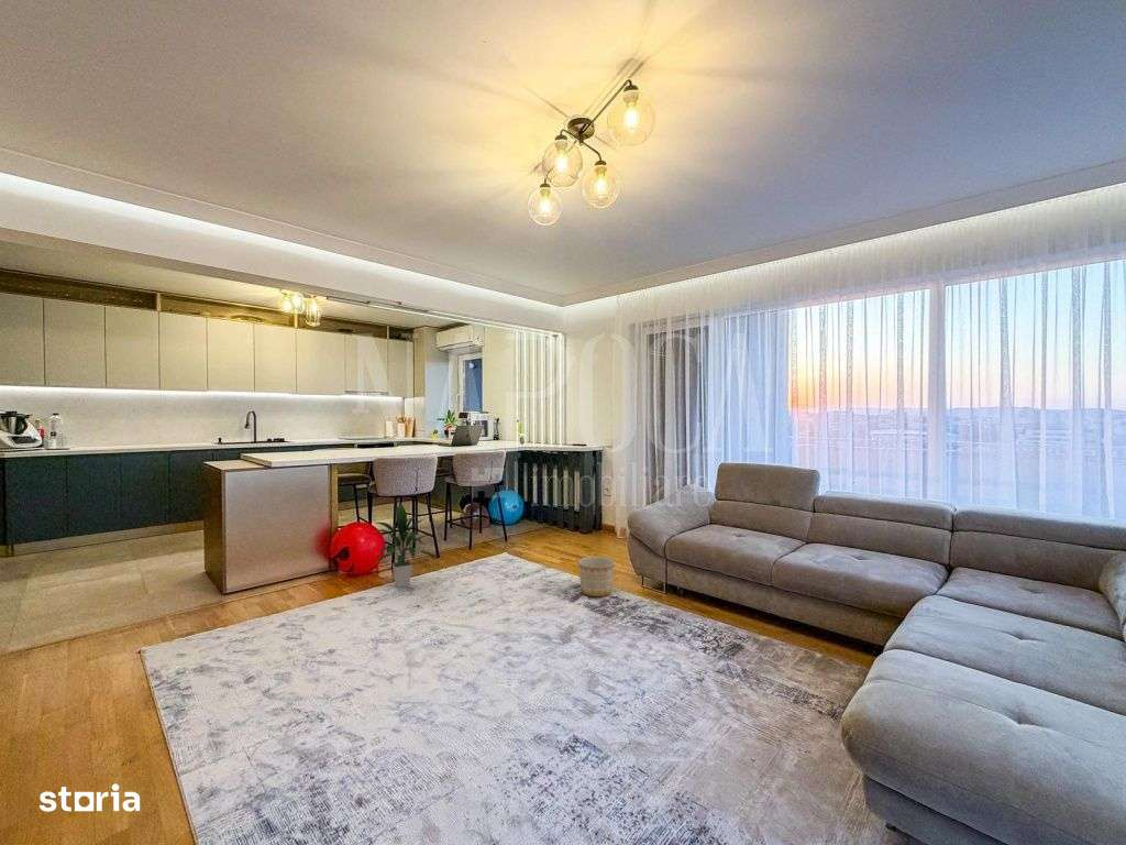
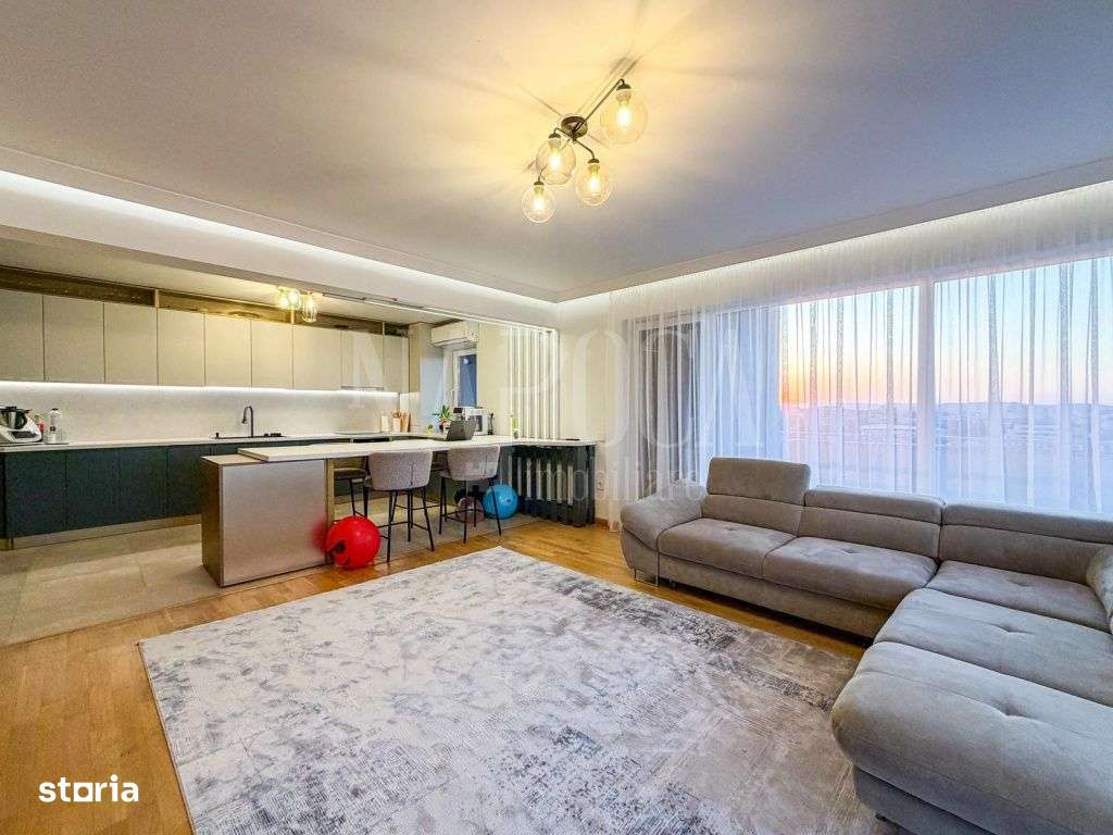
- indoor plant (404, 545)
- planter (596, 577)
